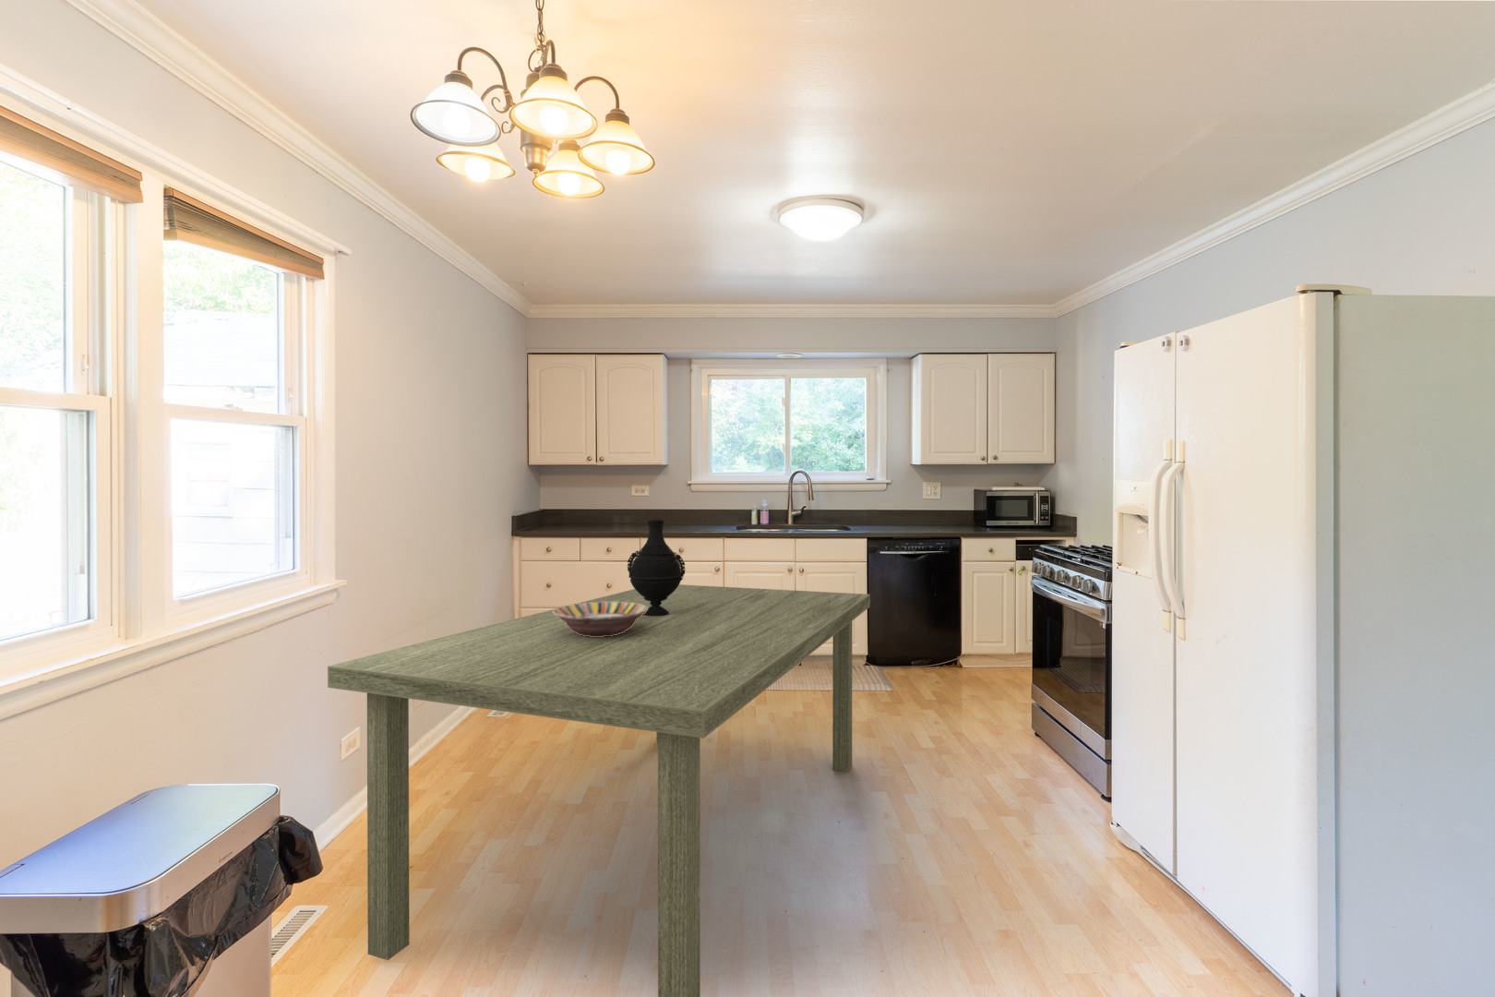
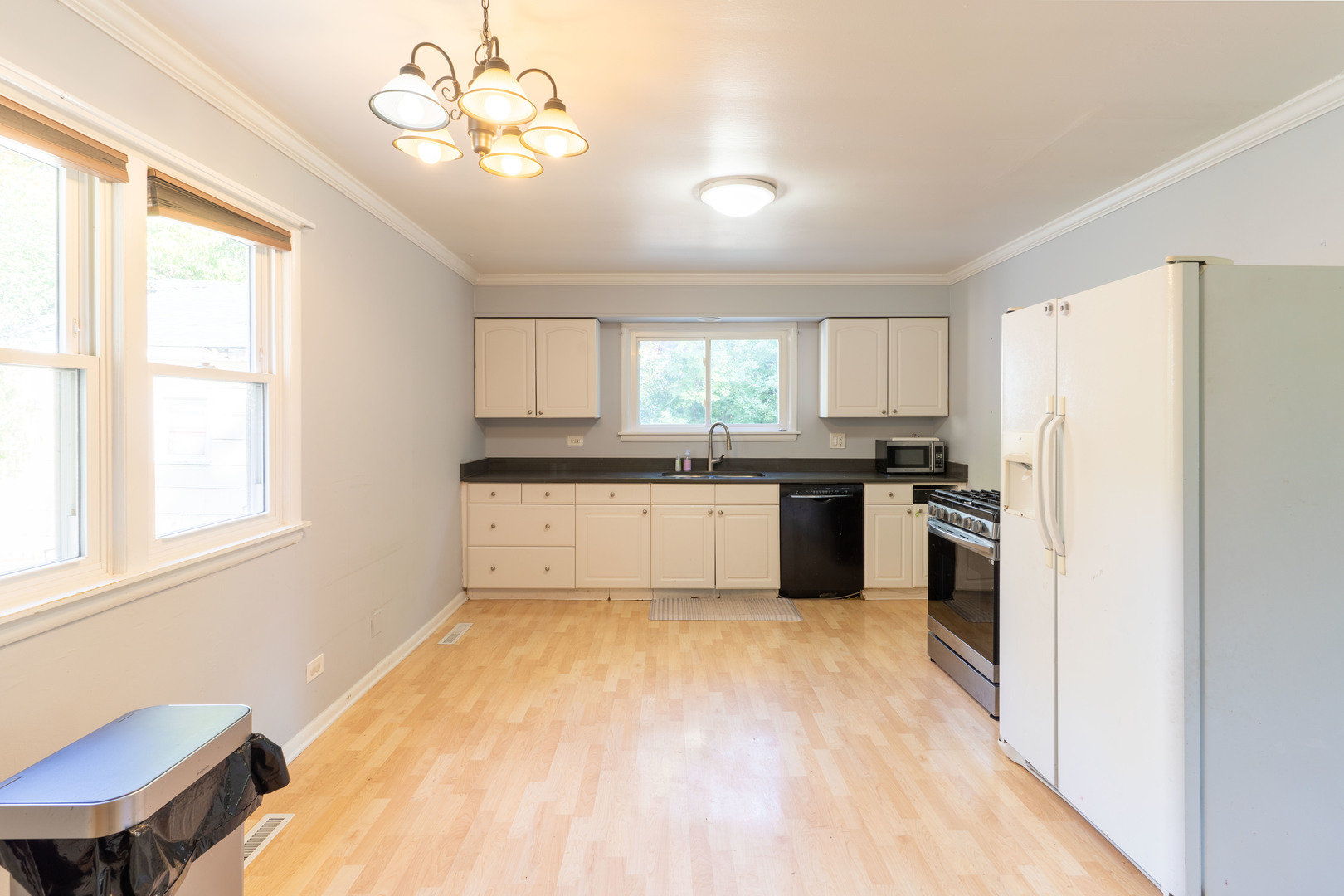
- vase (655, 566)
- serving bowl (601, 620)
- dining table (670, 730)
